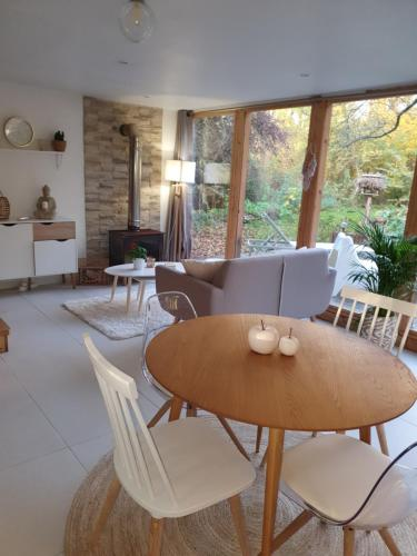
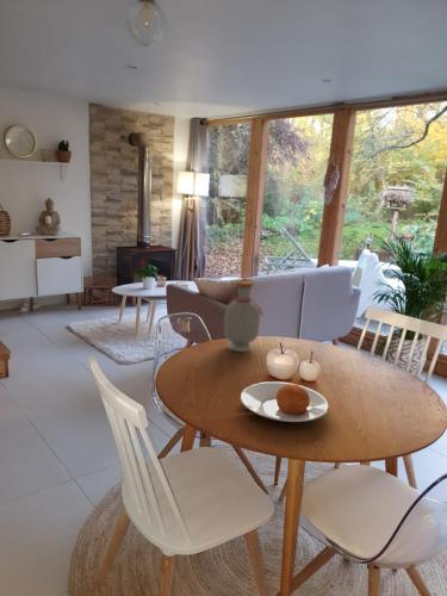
+ bottle (242, 315)
+ plate (284, 396)
